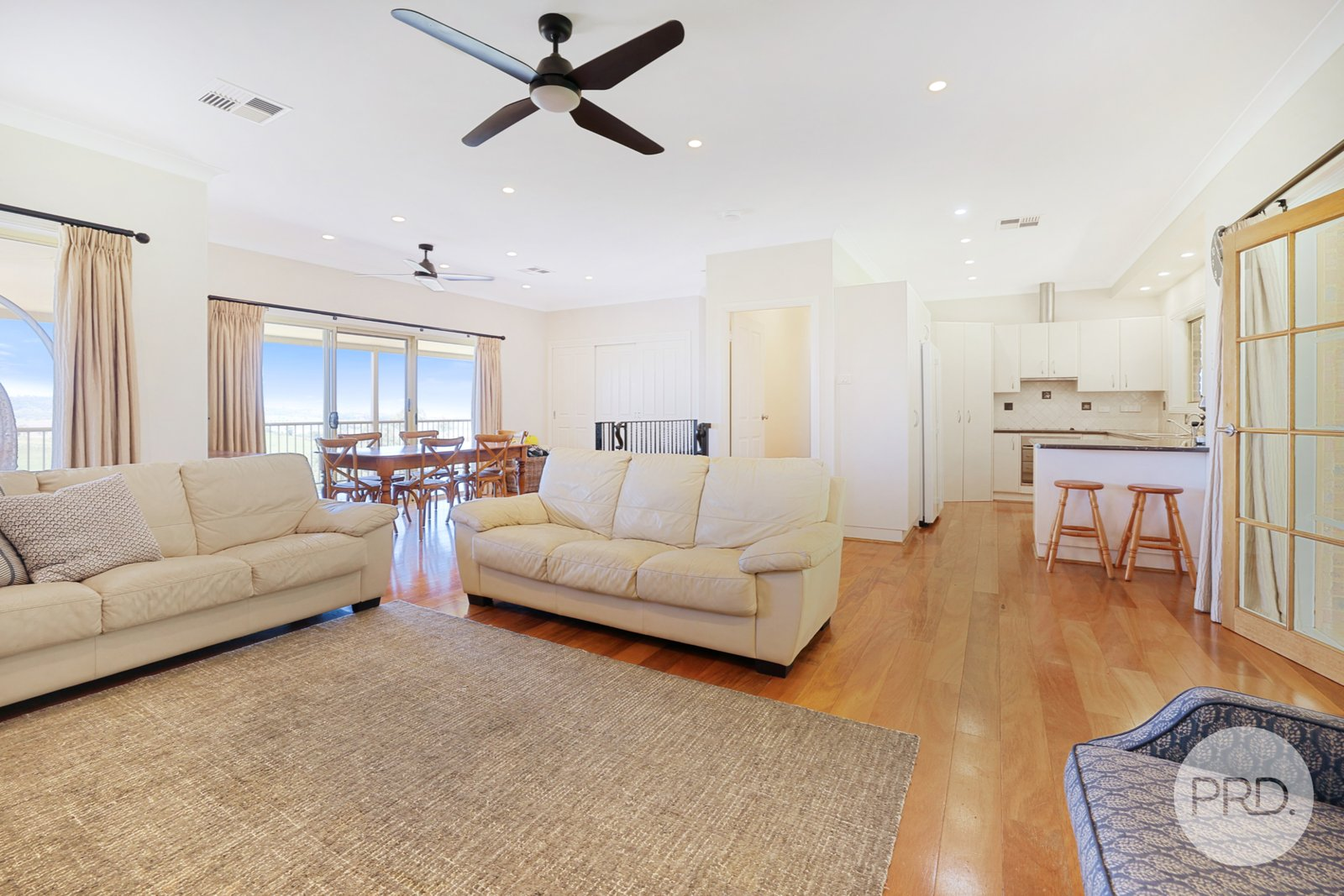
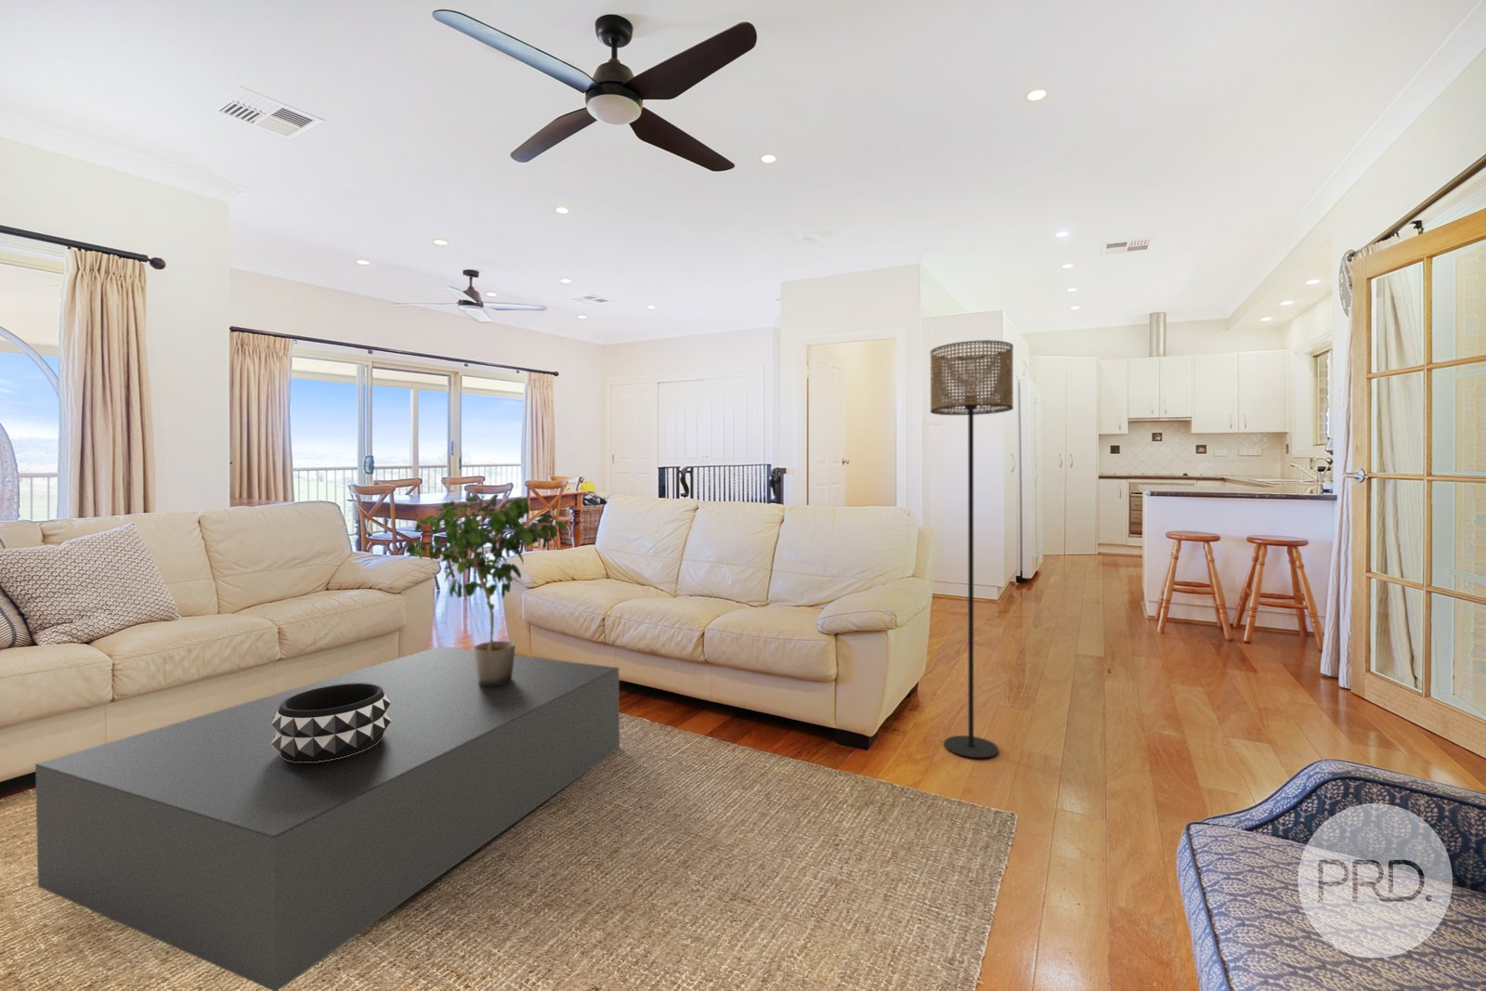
+ floor lamp (971, 549)
+ potted plant (488, 588)
+ decorative bowl (334, 719)
+ coffee table (387, 754)
